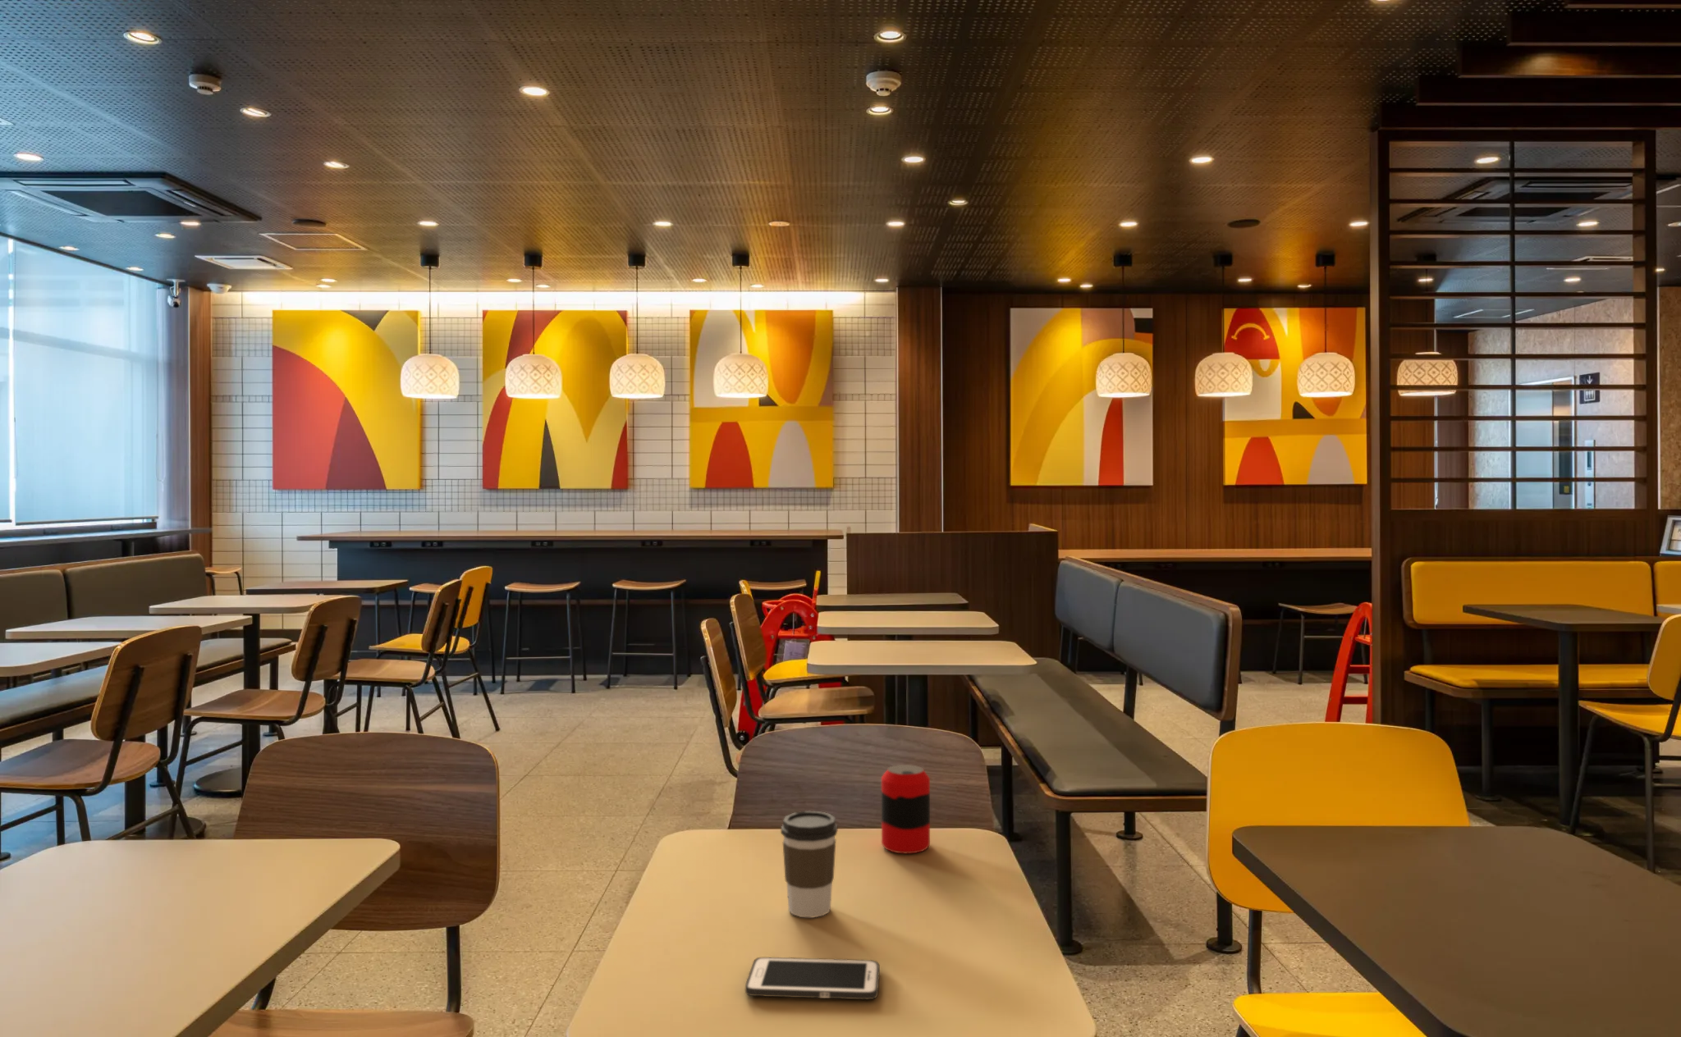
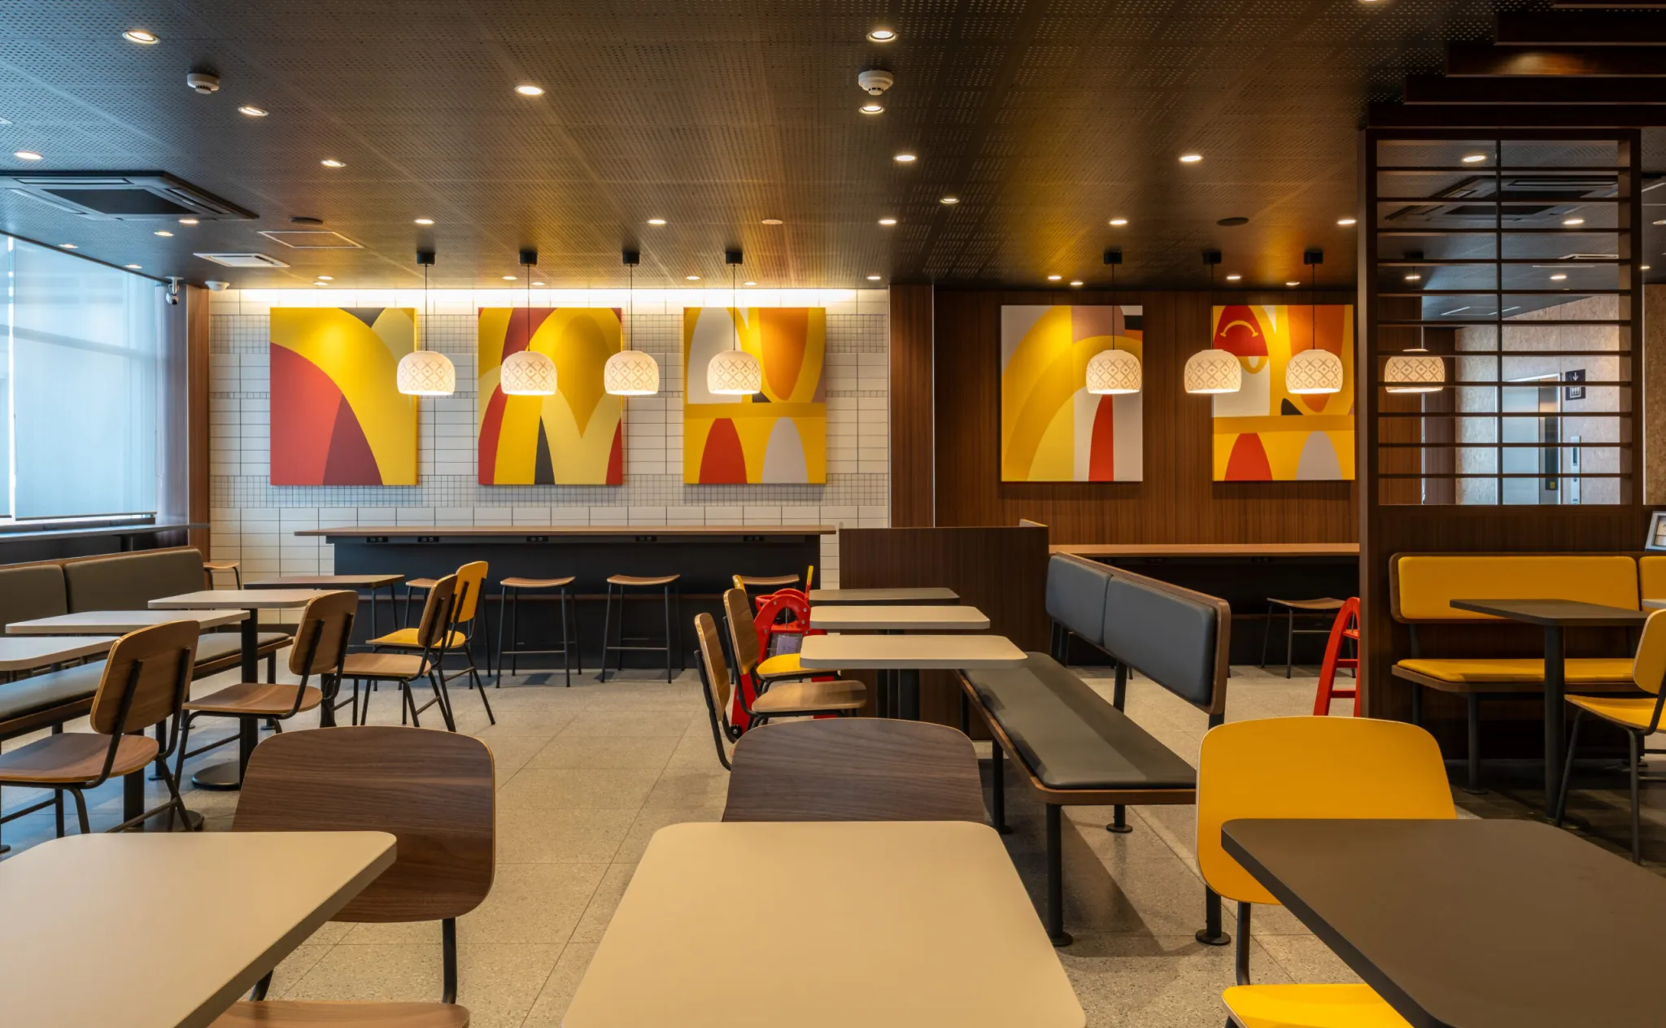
- soda can (905, 808)
- cell phone (813, 978)
- coffee cup (809, 864)
